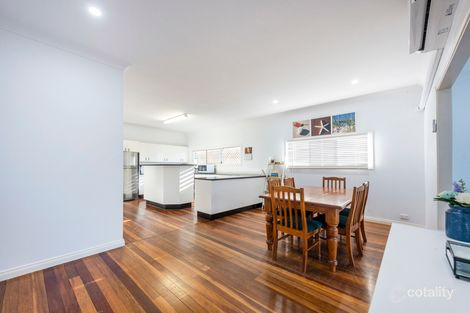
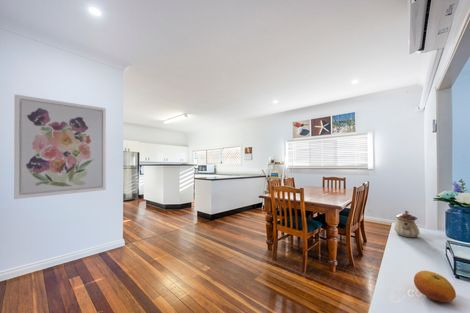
+ wall art (65, 148)
+ fruit (433, 285)
+ teapot (406, 222)
